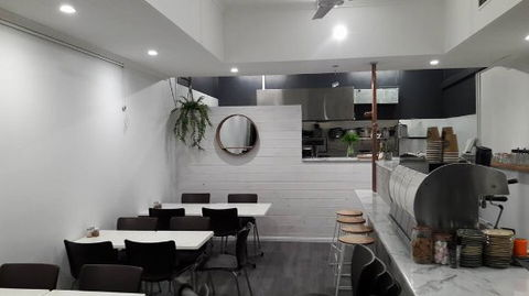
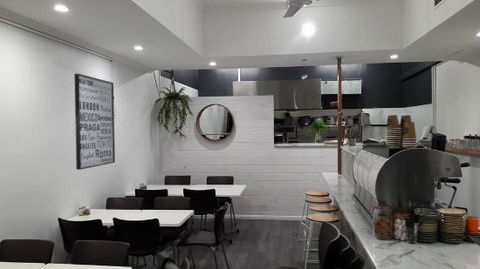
+ wall art (96, 122)
